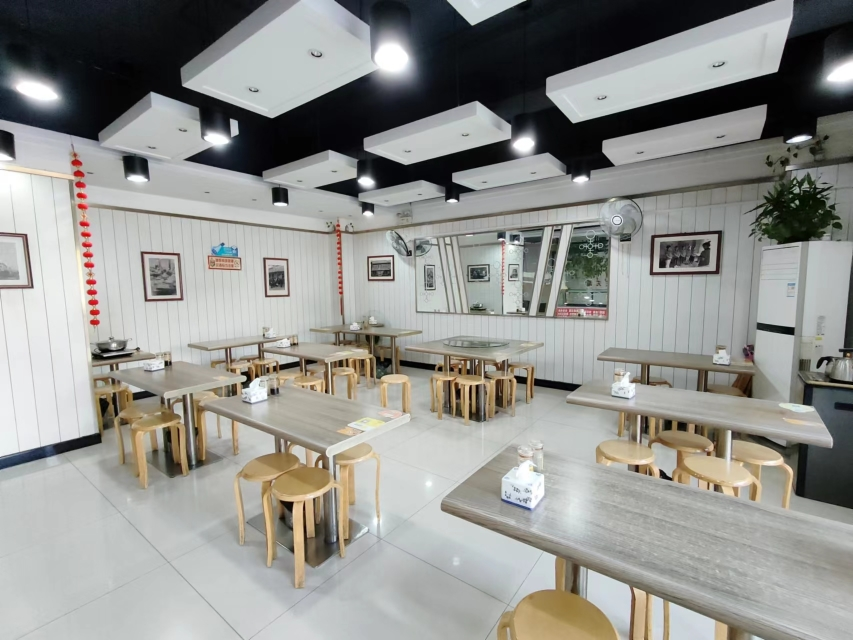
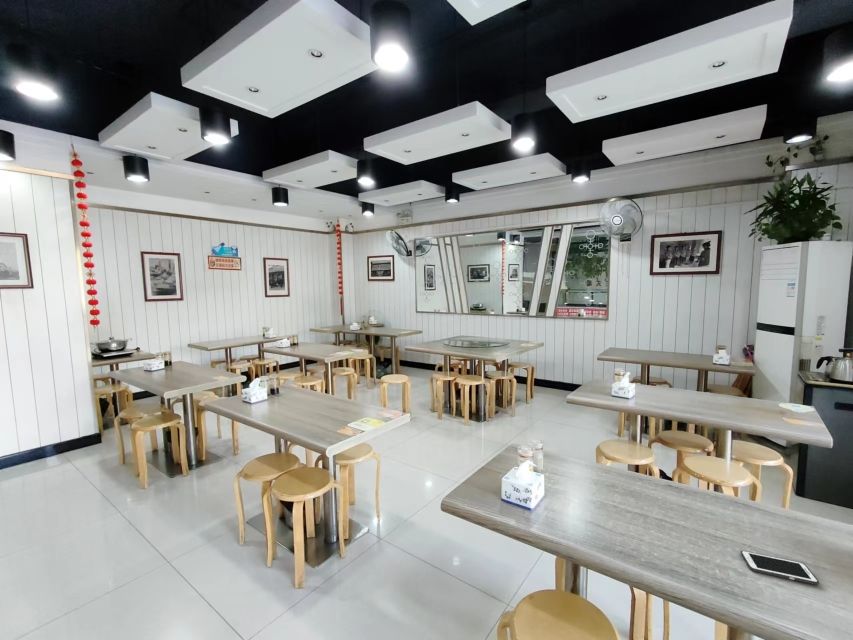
+ cell phone (777, 567)
